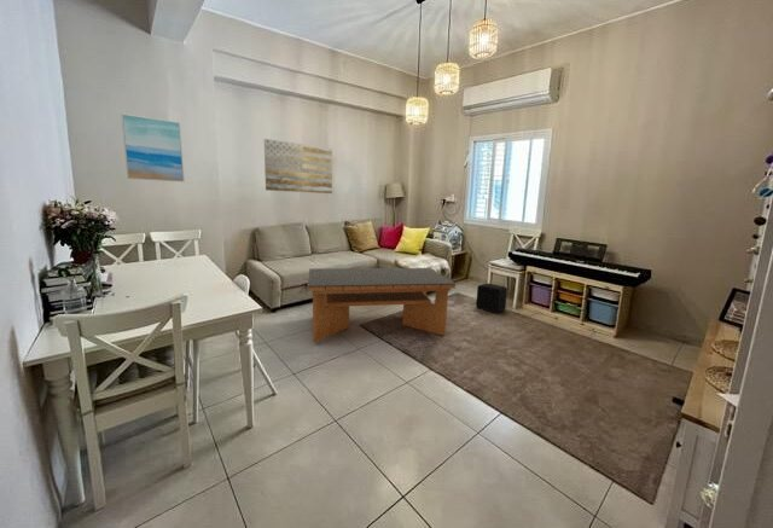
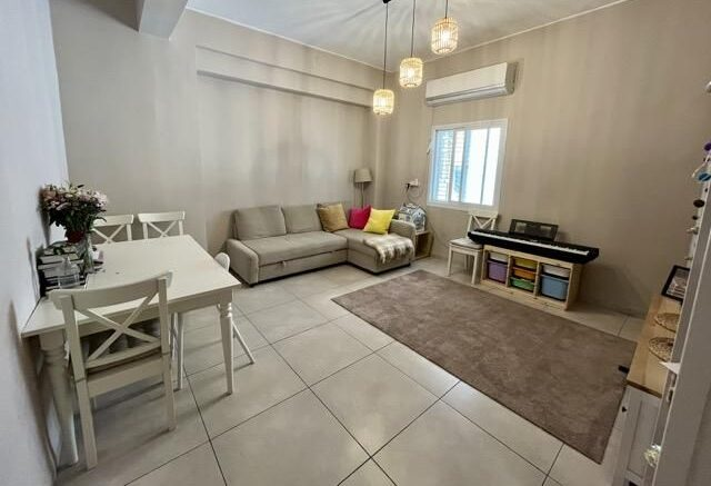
- wall art (300, 168)
- coffee table (377, 301)
- wall art (153, 150)
- air purifier (492, 297)
